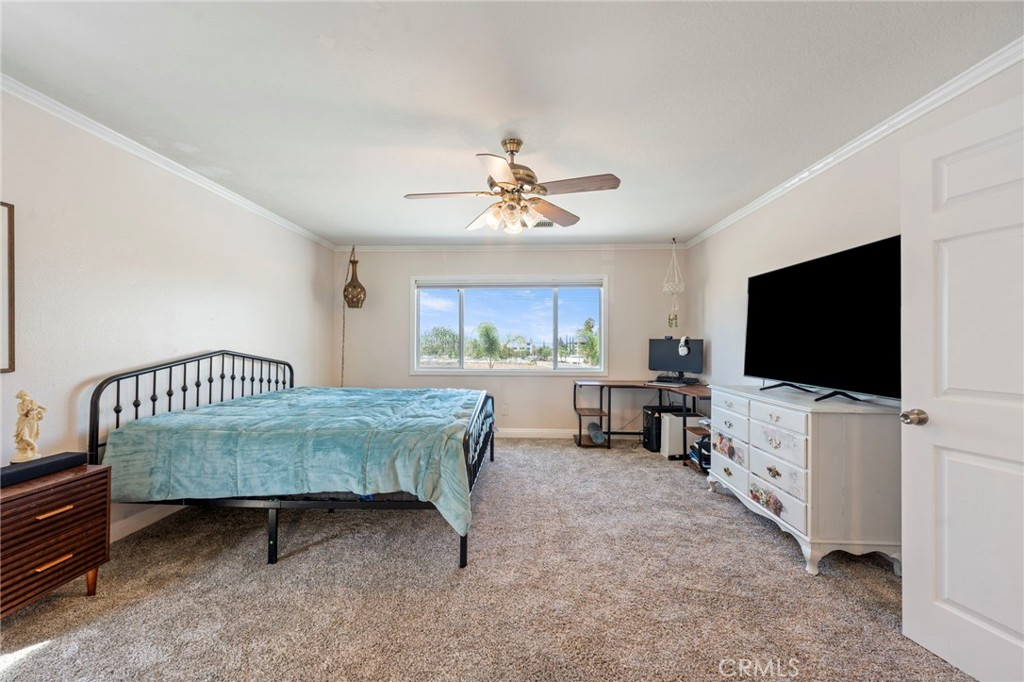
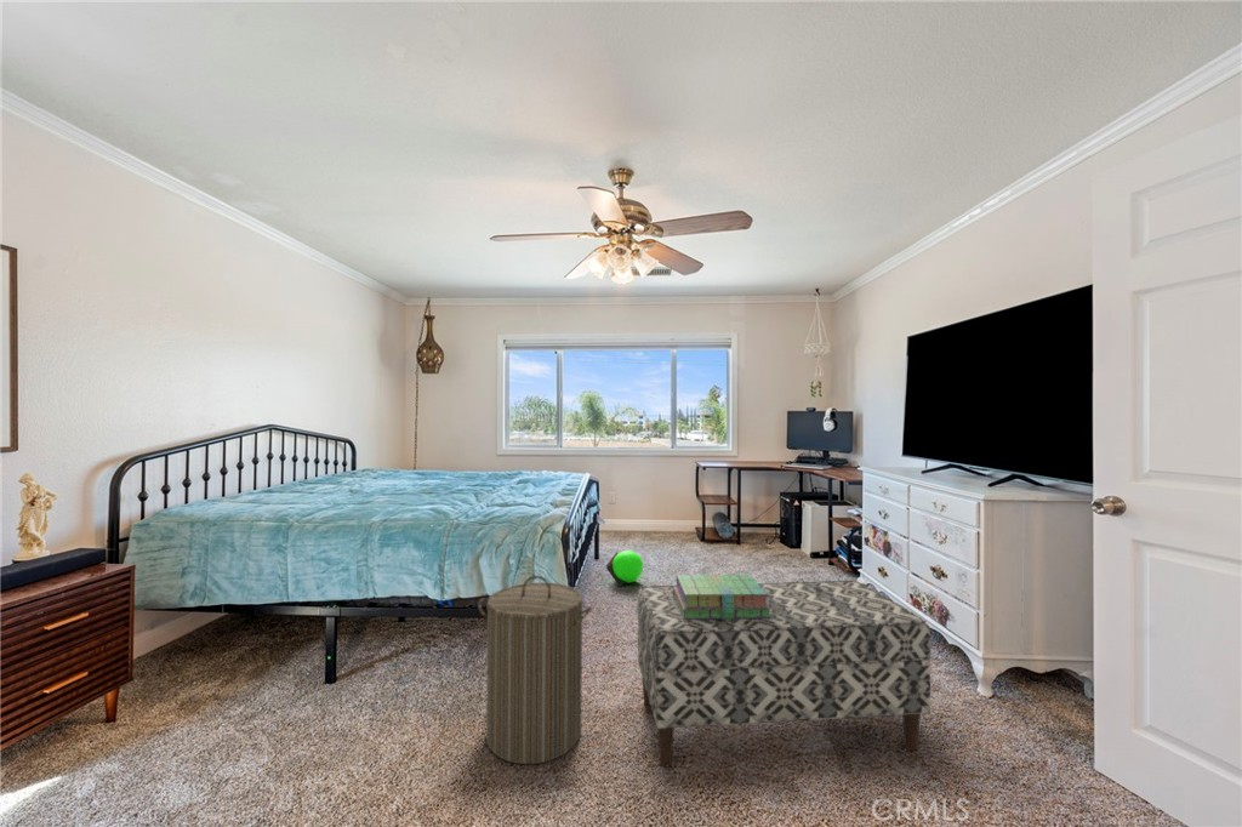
+ stack of books (719, 594)
+ laundry hamper (535, 655)
+ ball (625, 566)
+ bench (770, 662)
